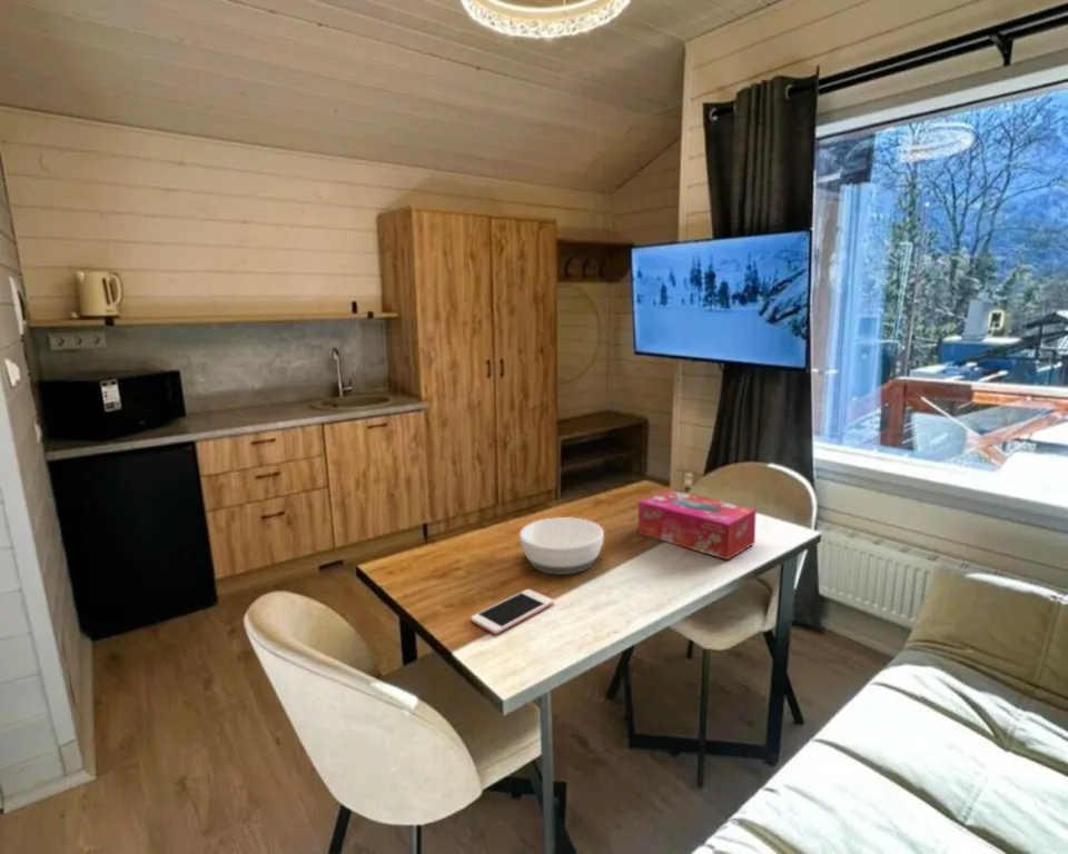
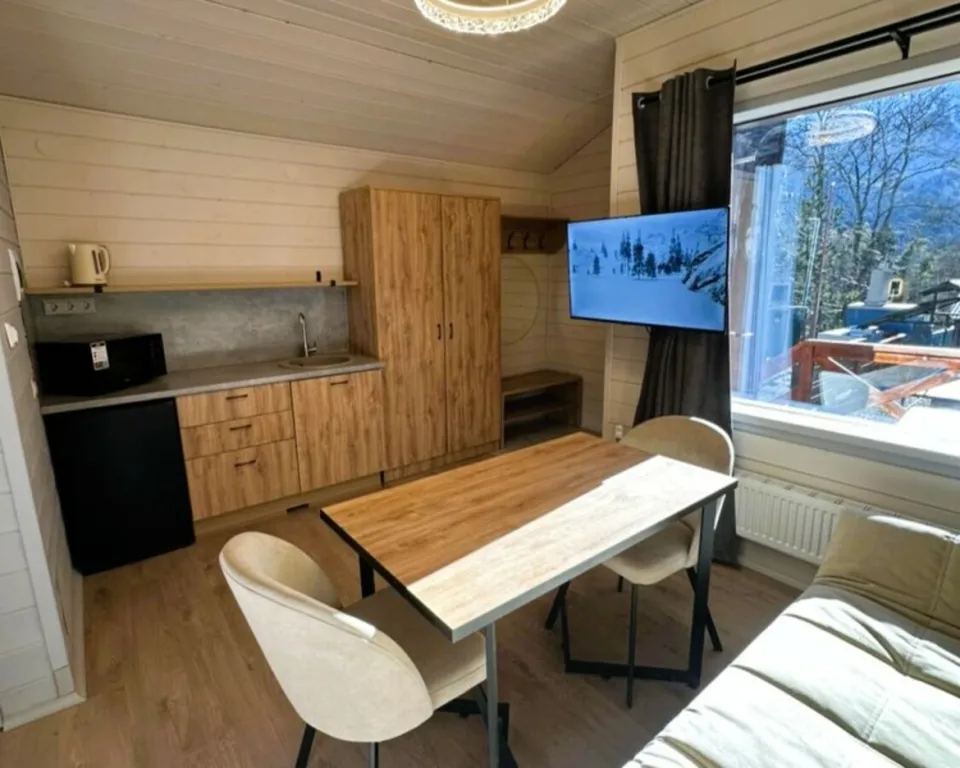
- tissue box (694, 522)
- bowl (562, 546)
- cell phone (513, 609)
